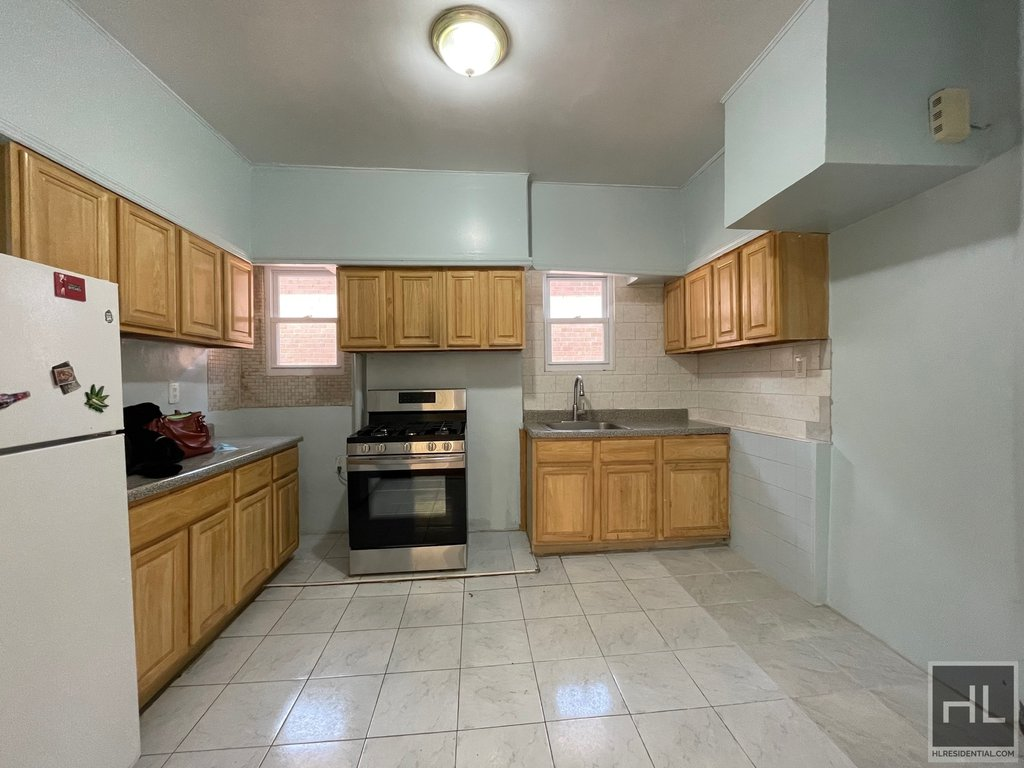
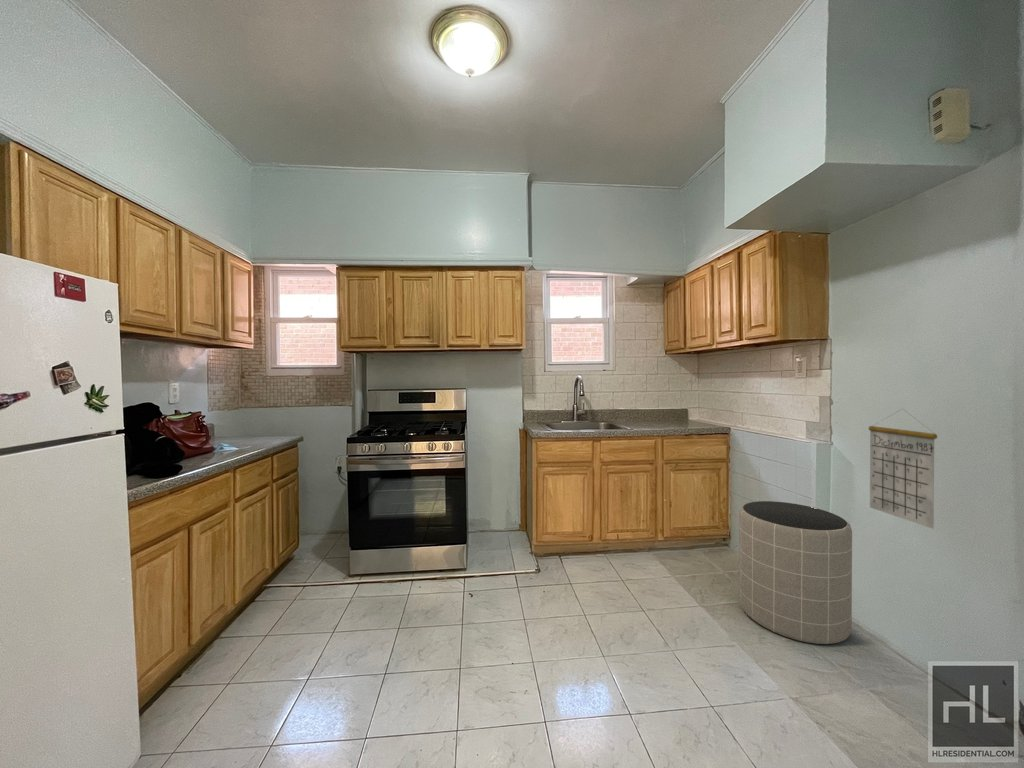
+ calendar (900, 463)
+ trash can (791, 565)
